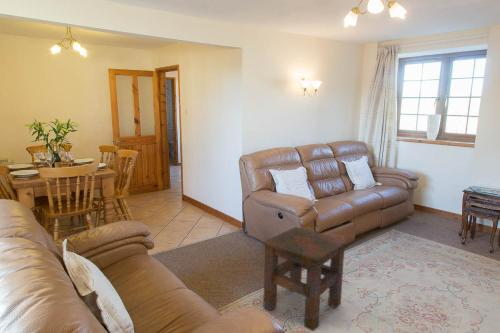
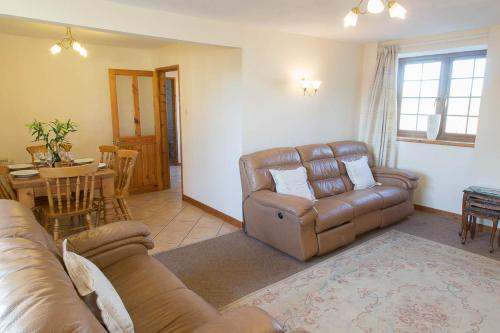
- side table (301, 273)
